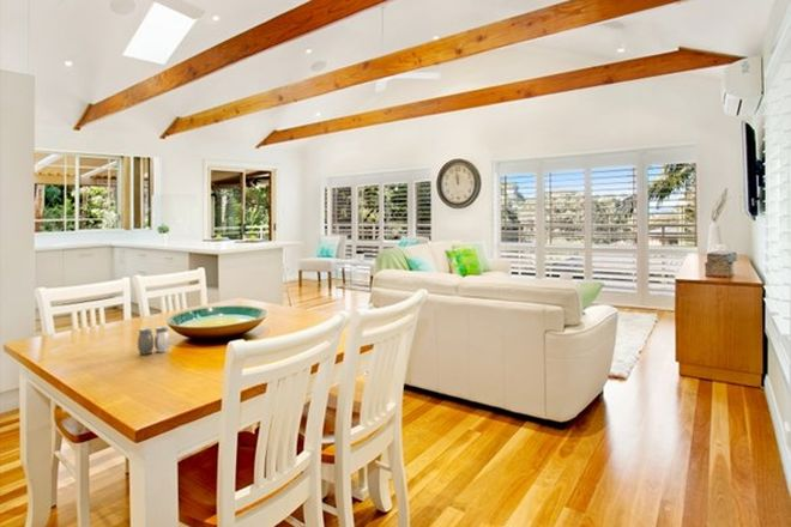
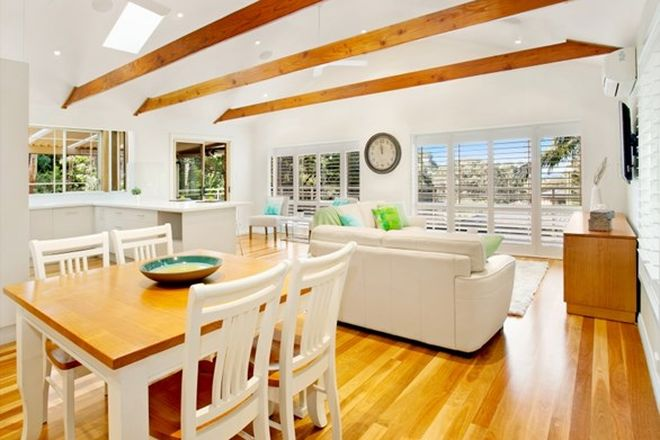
- salt and pepper shaker (152, 339)
